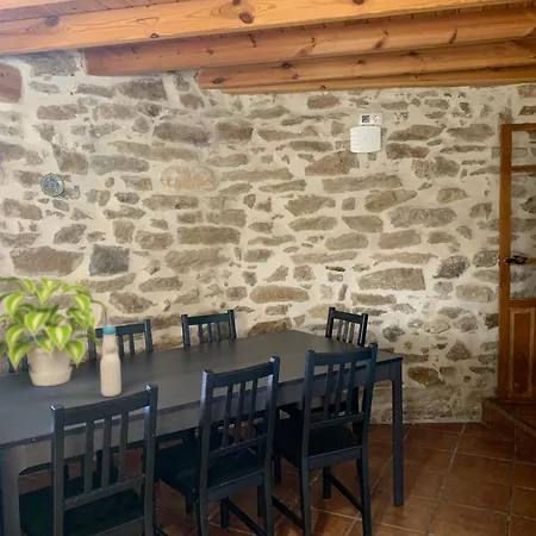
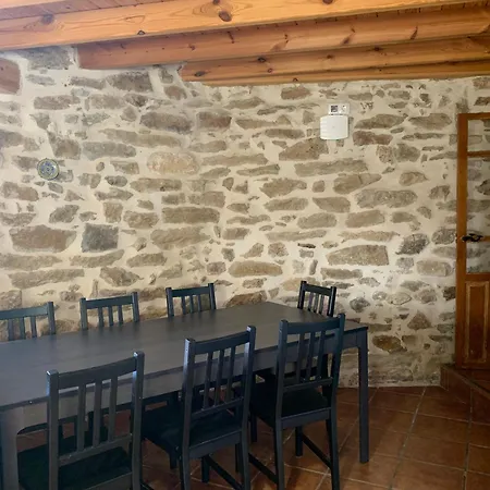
- bottle (110, 360)
- plant (48, 328)
